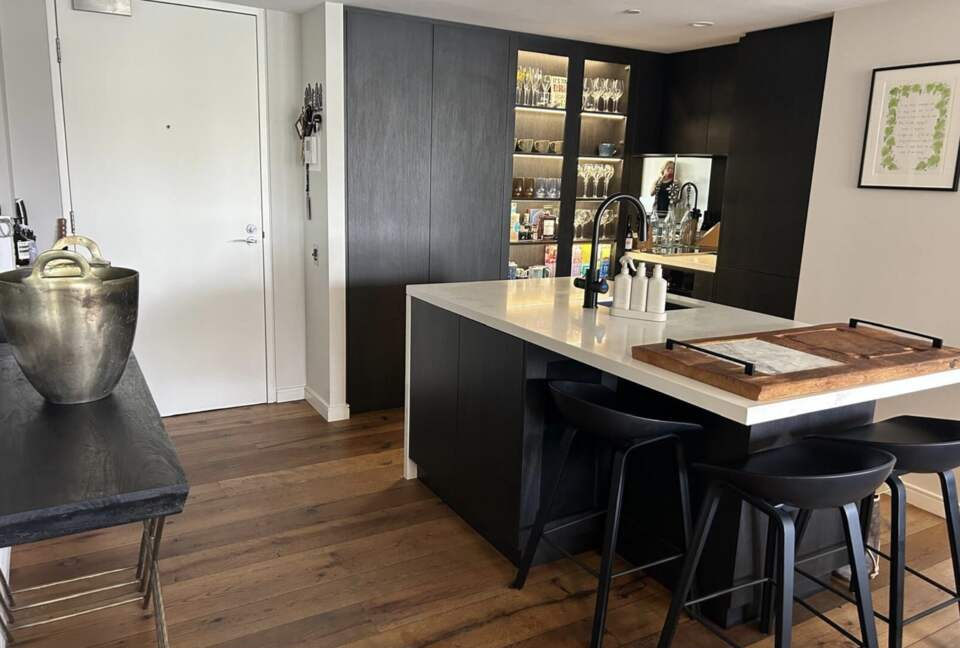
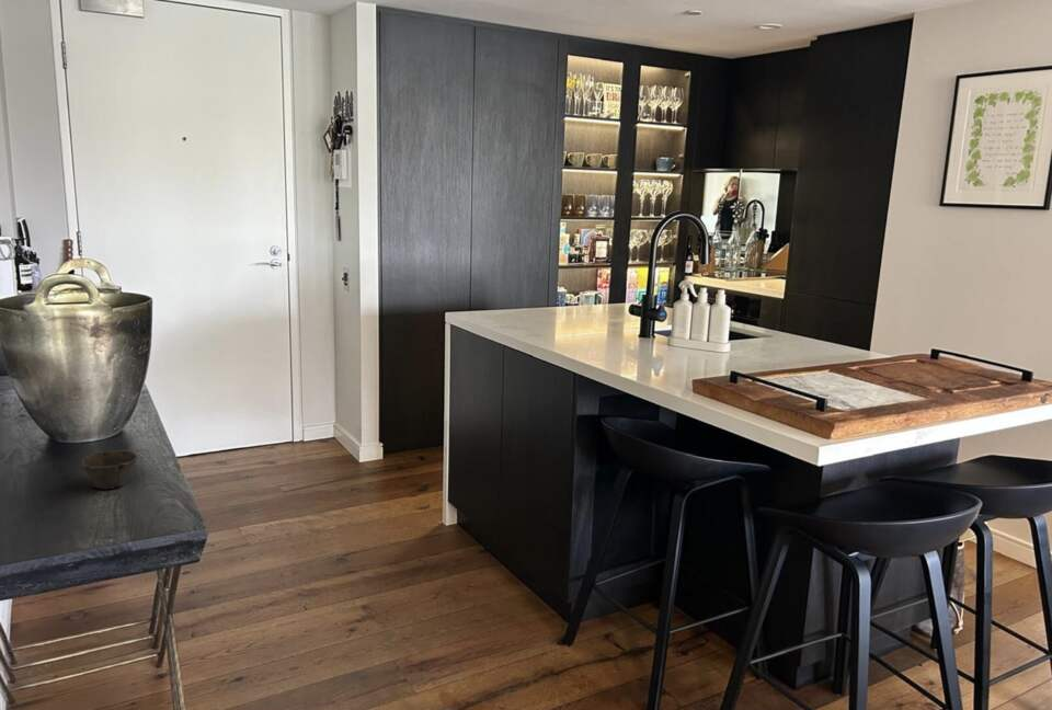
+ cup (113, 470)
